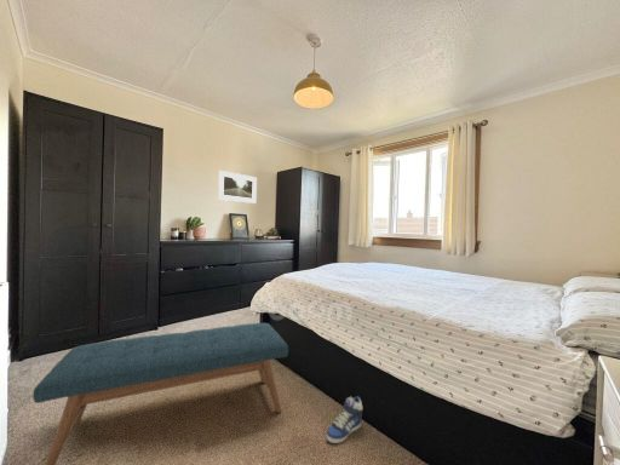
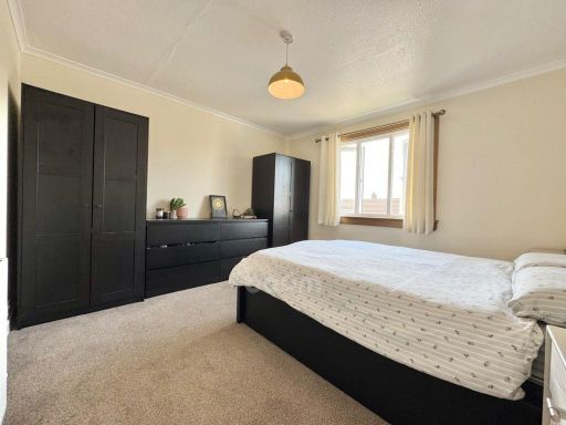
- bench (183, 378)
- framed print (237, 188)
- sneaker (344, 414)
